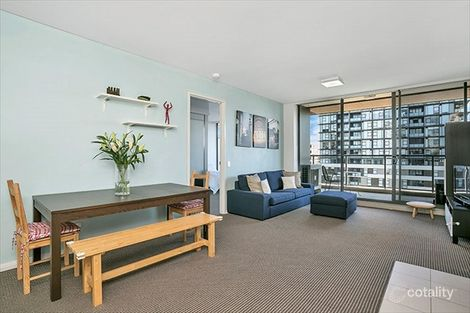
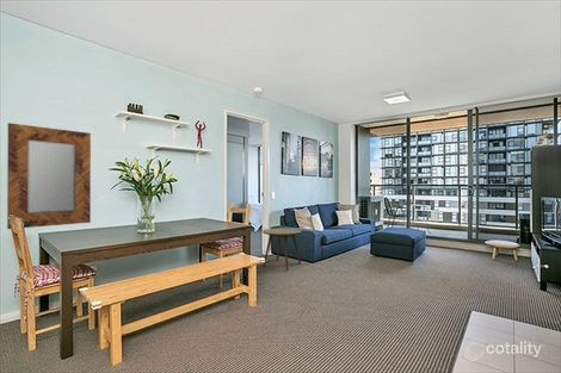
+ side table (284, 247)
+ home mirror (51, 176)
